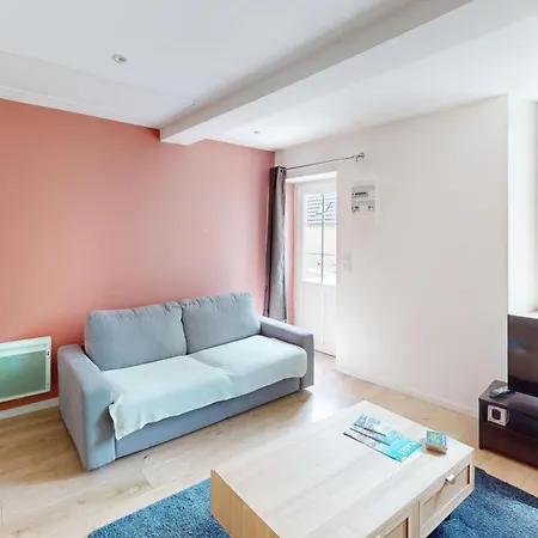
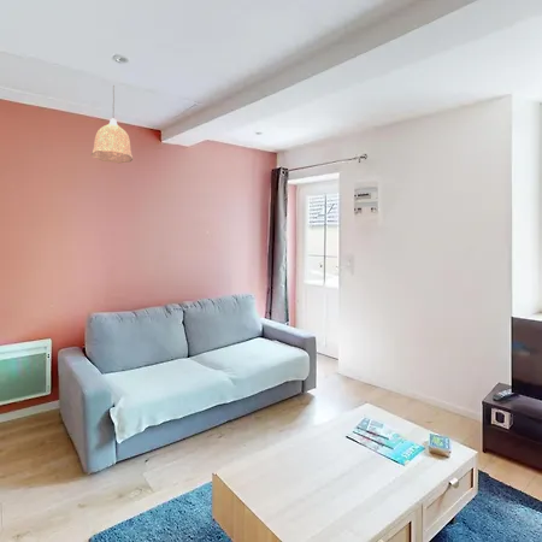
+ pendant lamp (112, 120)
